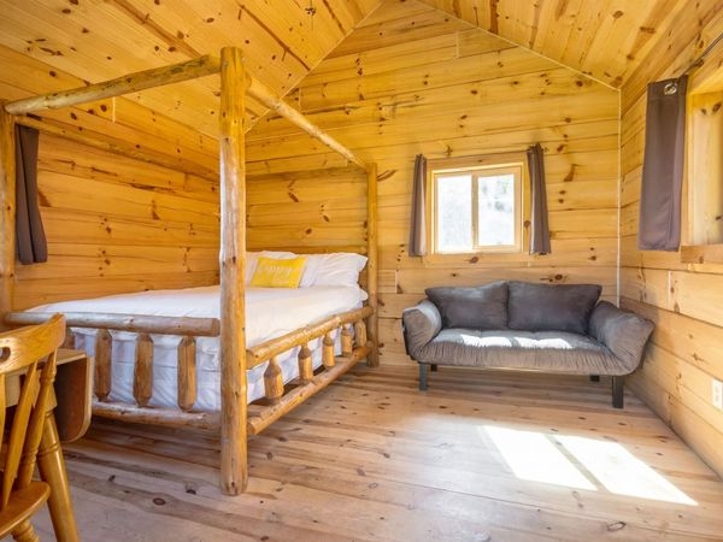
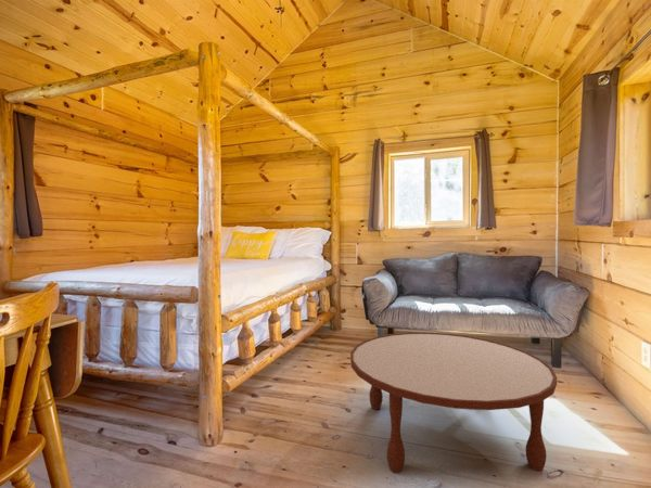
+ coffee table (444, 395)
